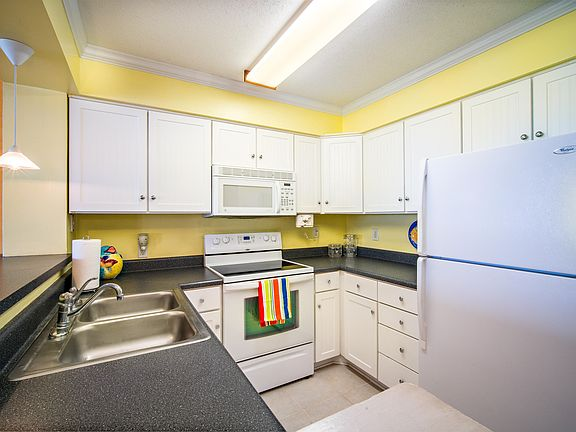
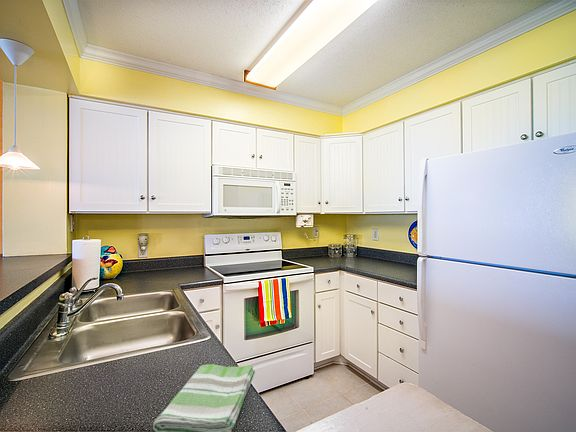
+ dish towel (211, 391)
